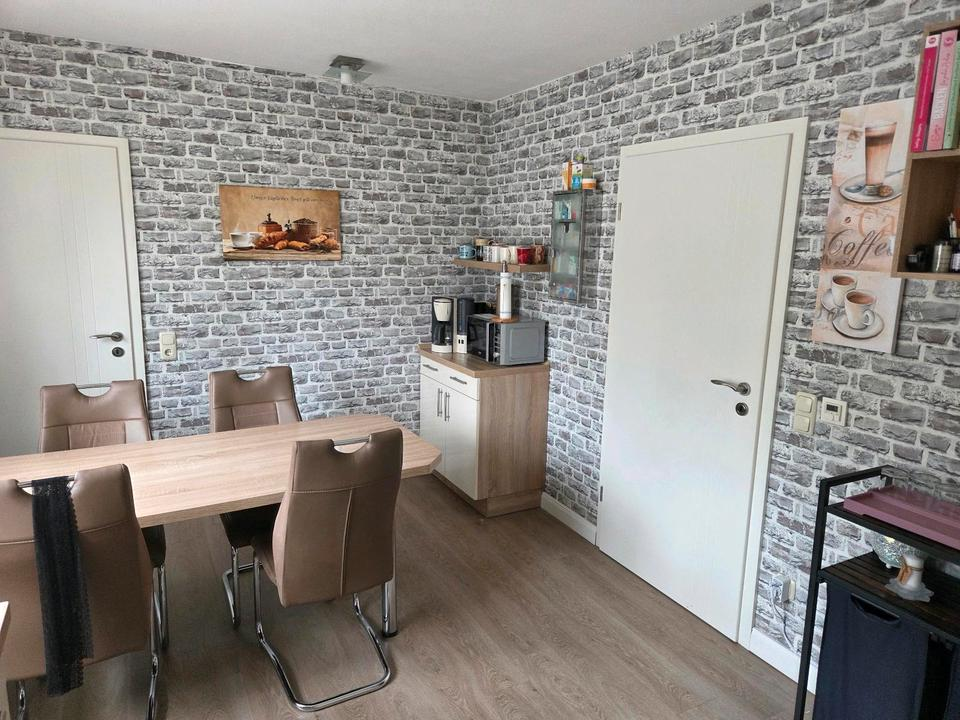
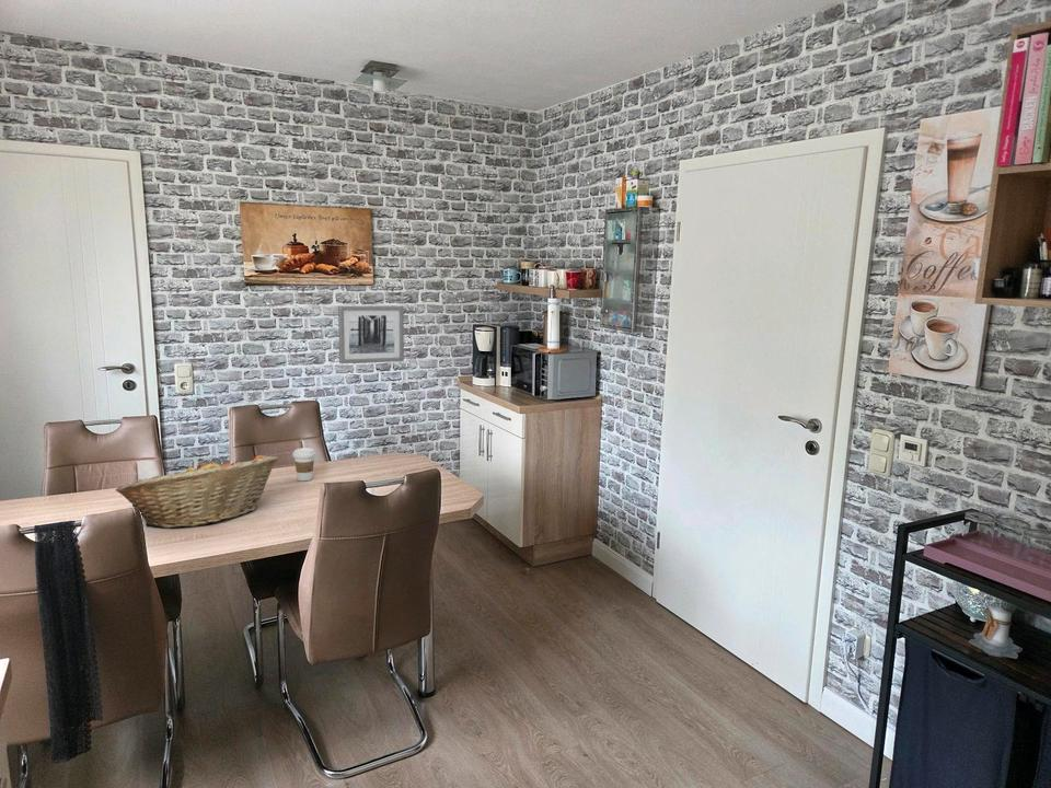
+ coffee cup (304, 464)
+ fruit basket (201, 485)
+ wall art (371, 334)
